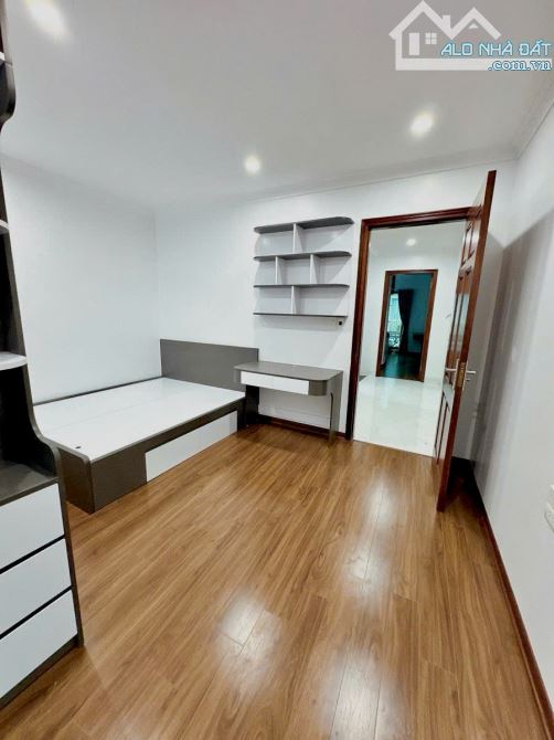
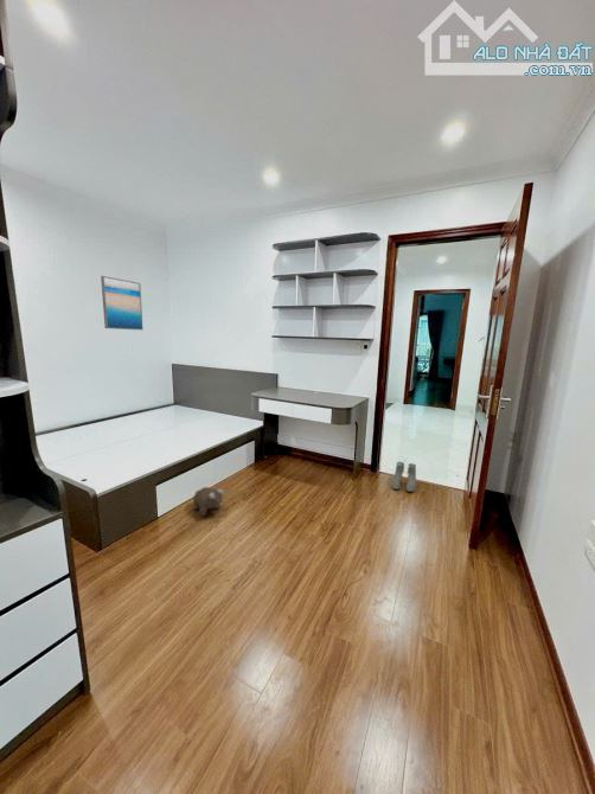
+ boots (407, 474)
+ plush toy (209, 499)
+ wall art (123, 305)
